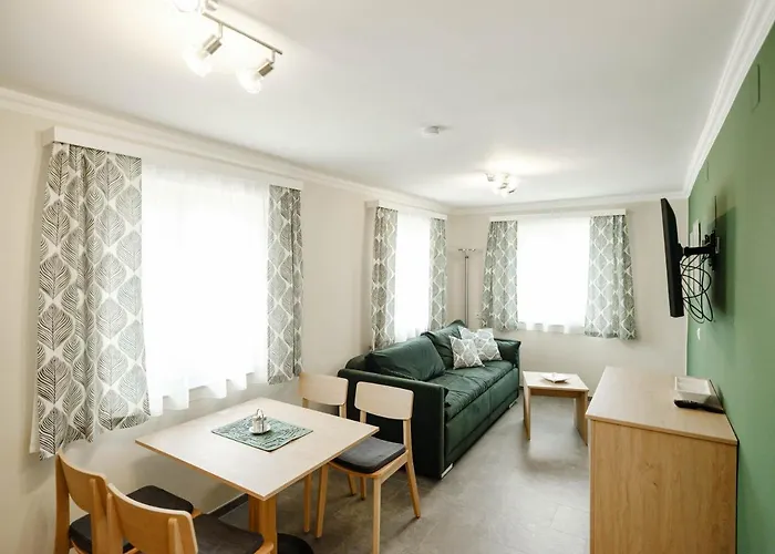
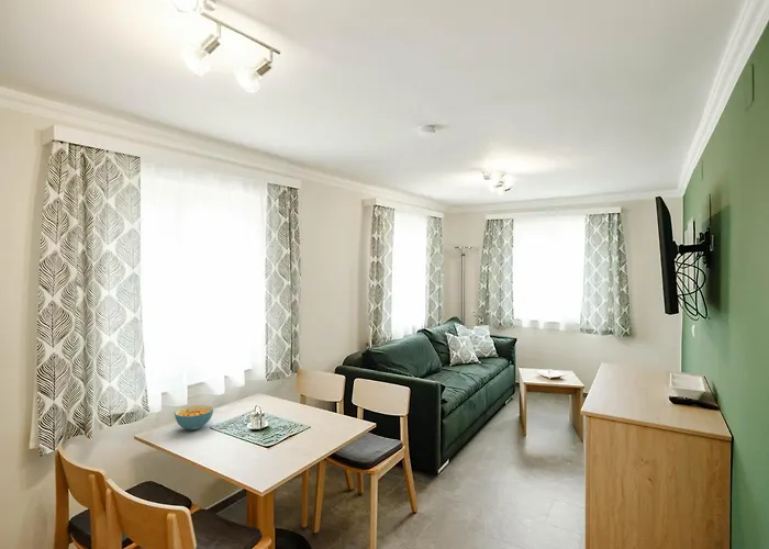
+ cereal bowl (193, 419)
